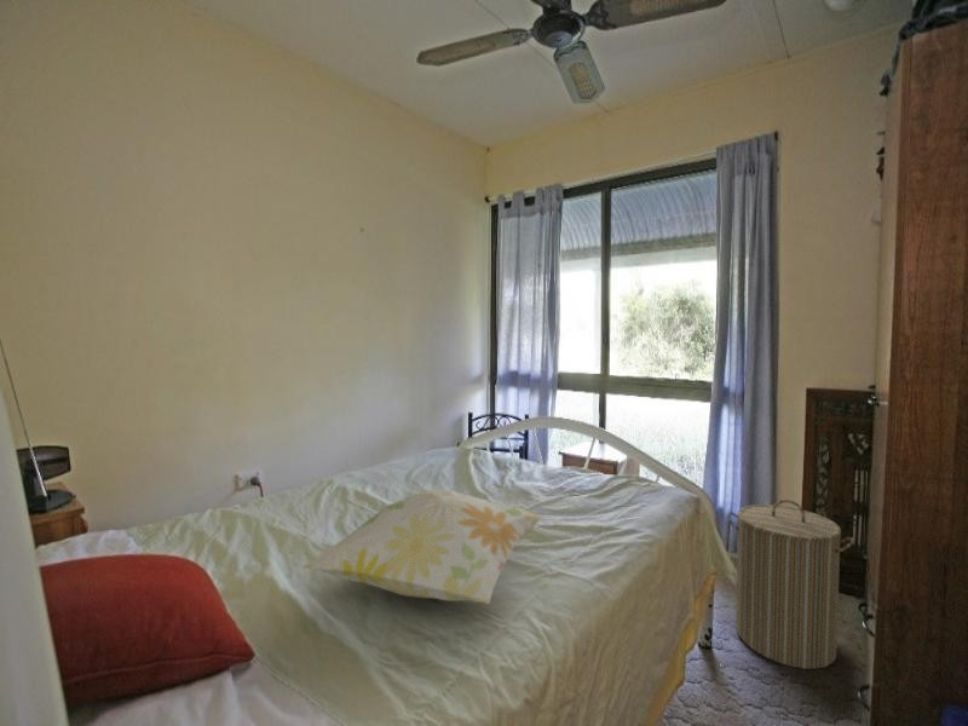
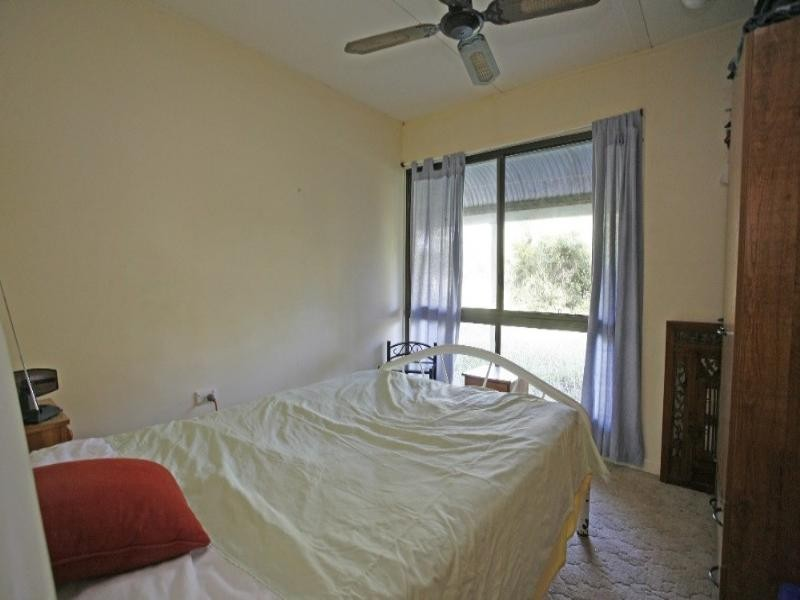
- laundry hamper (785, 570)
- decorative pillow (436, 538)
